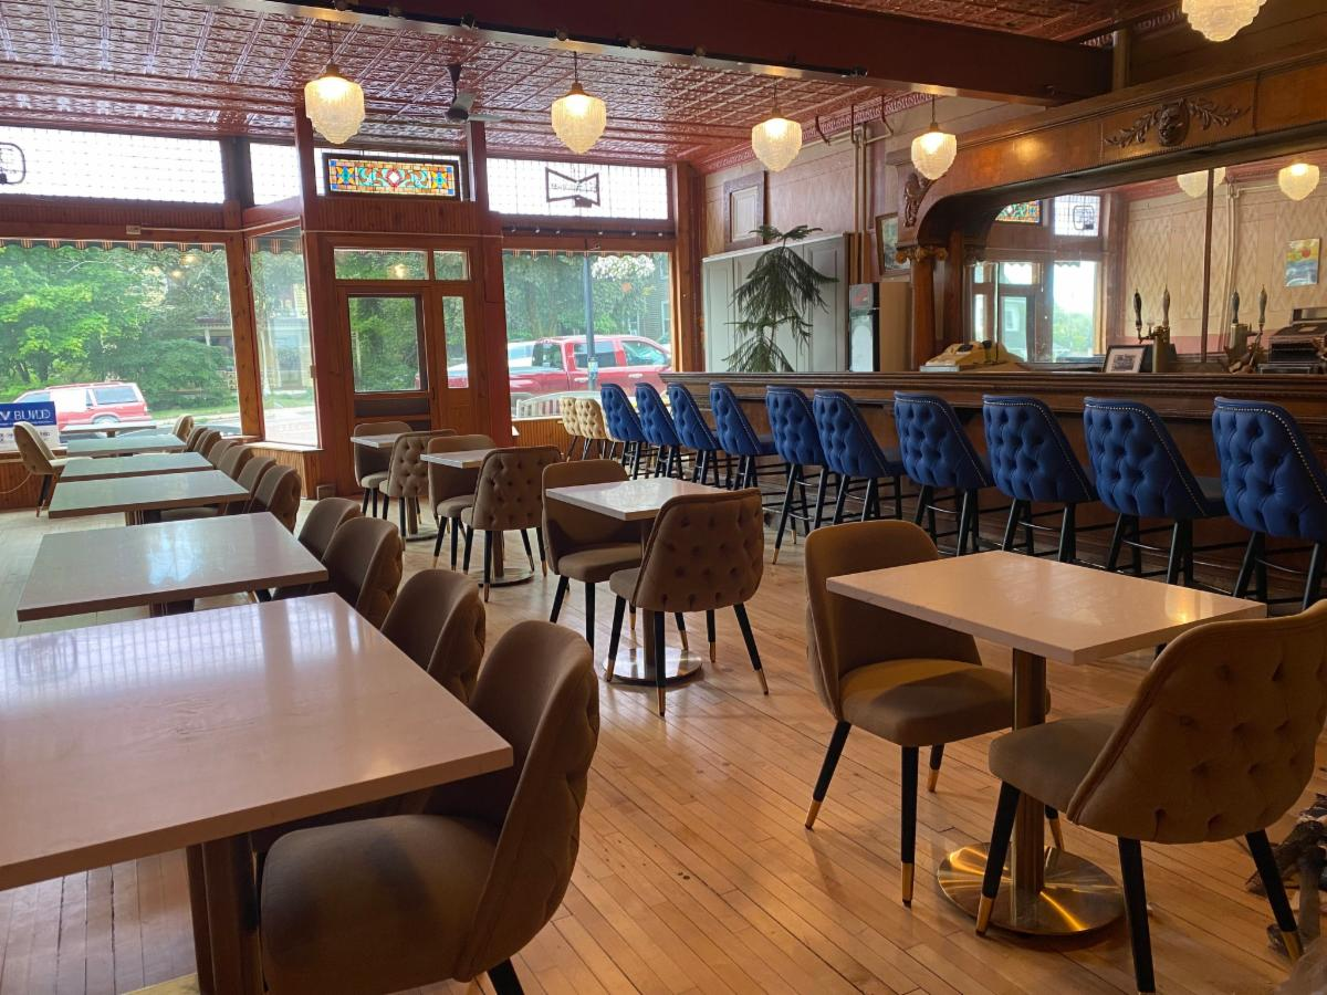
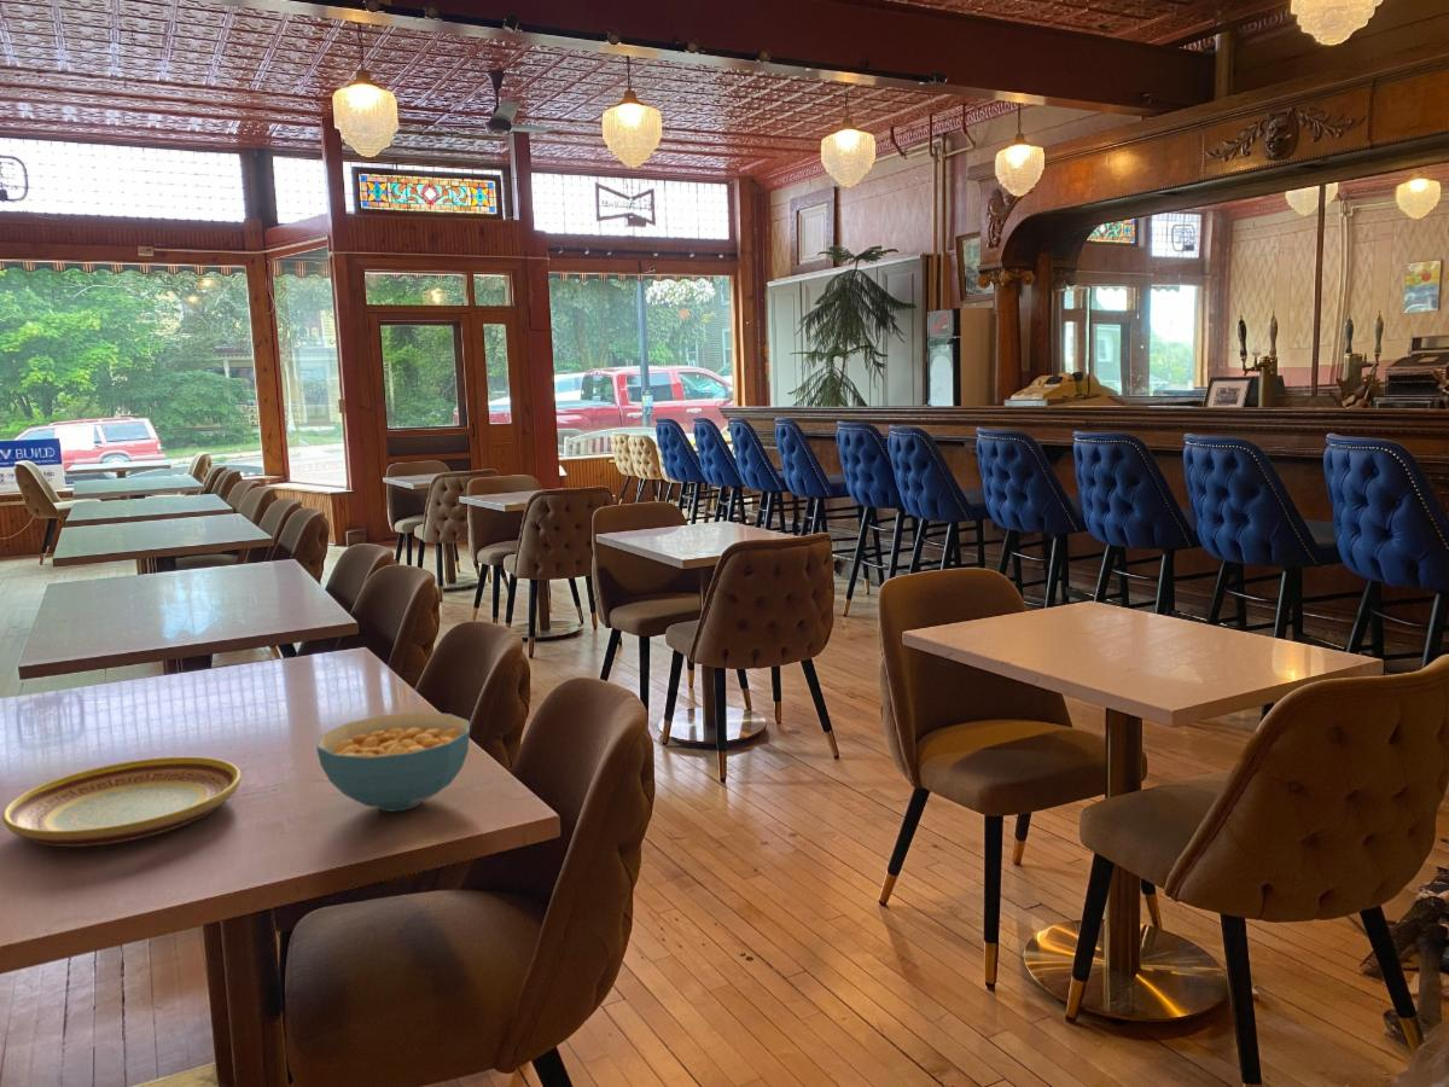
+ plate (128, 803)
+ cereal bowl (397, 768)
